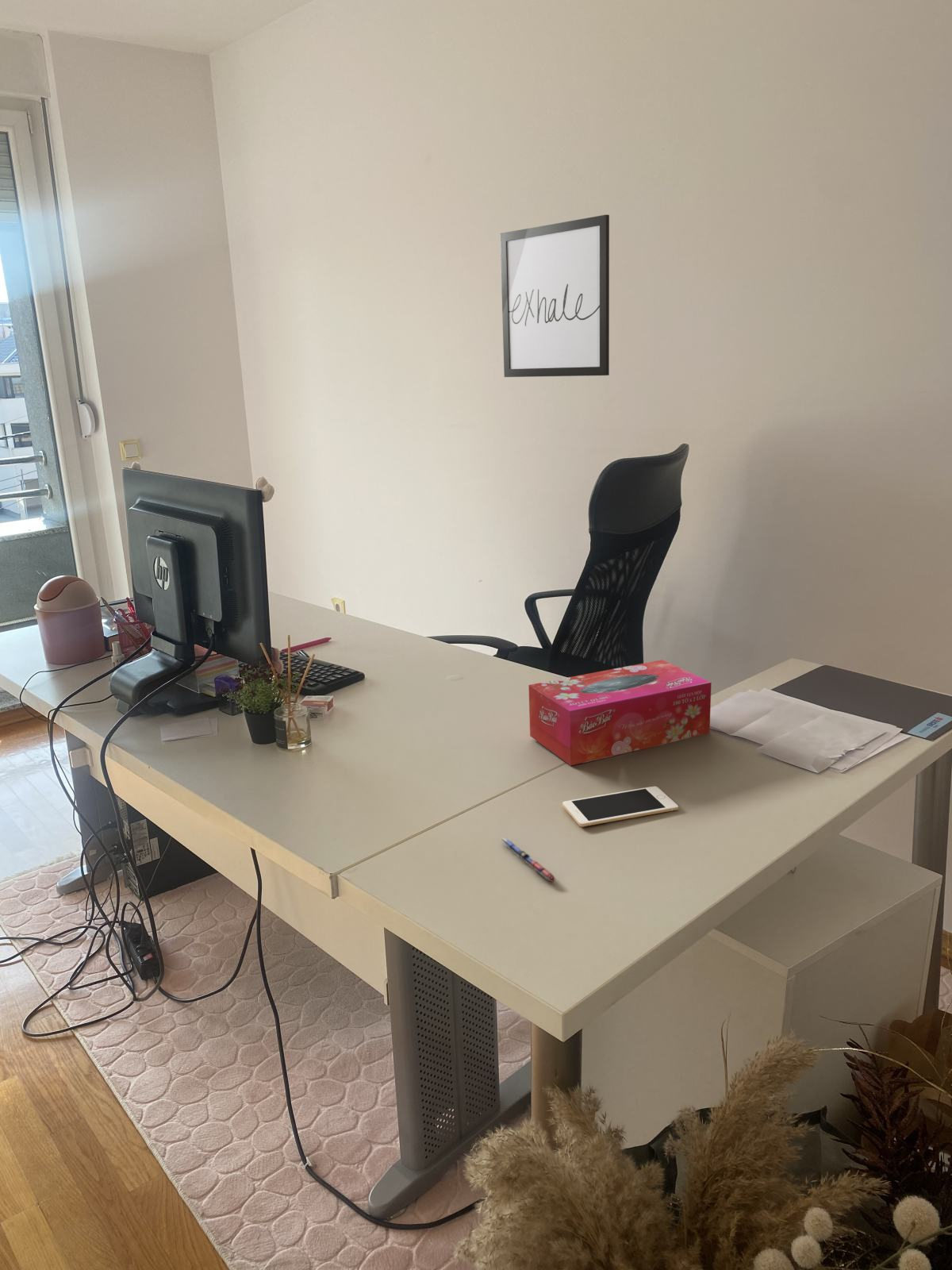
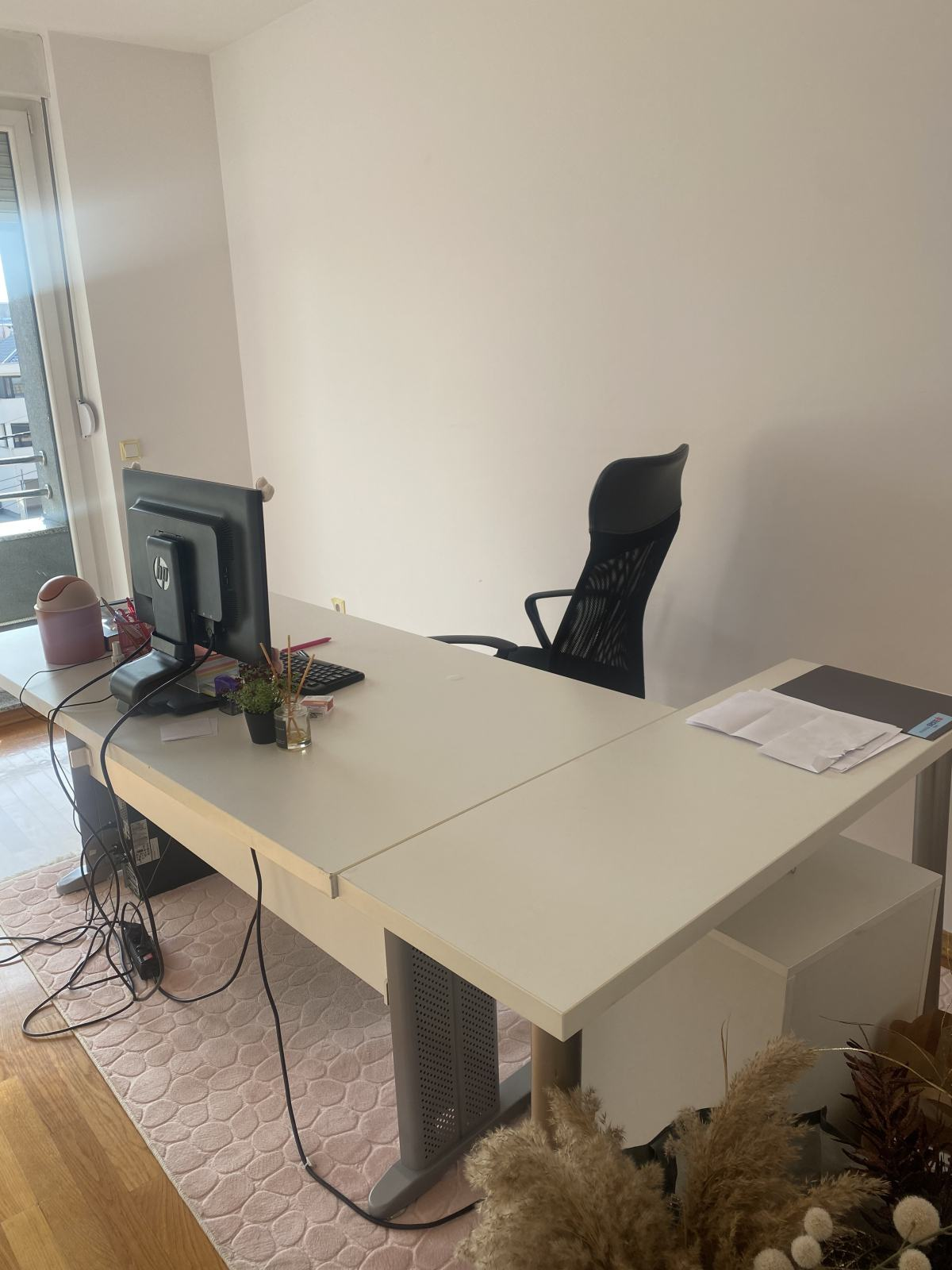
- cell phone (620, 806)
- tissue box (619, 709)
- pen (527, 856)
- wall art (552, 302)
